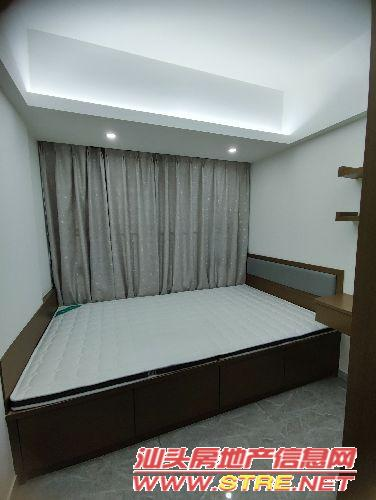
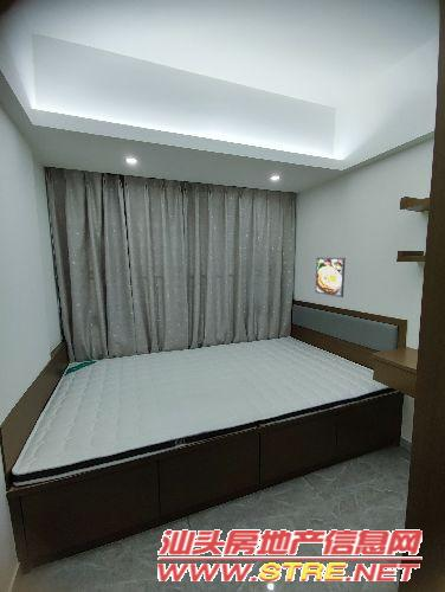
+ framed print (329, 276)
